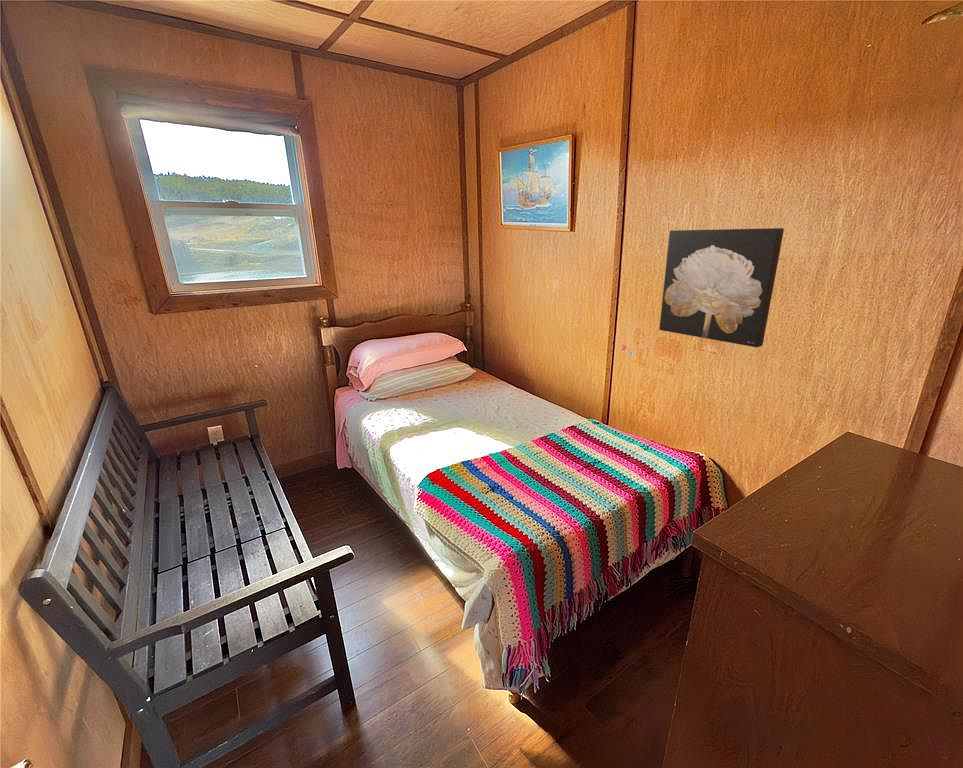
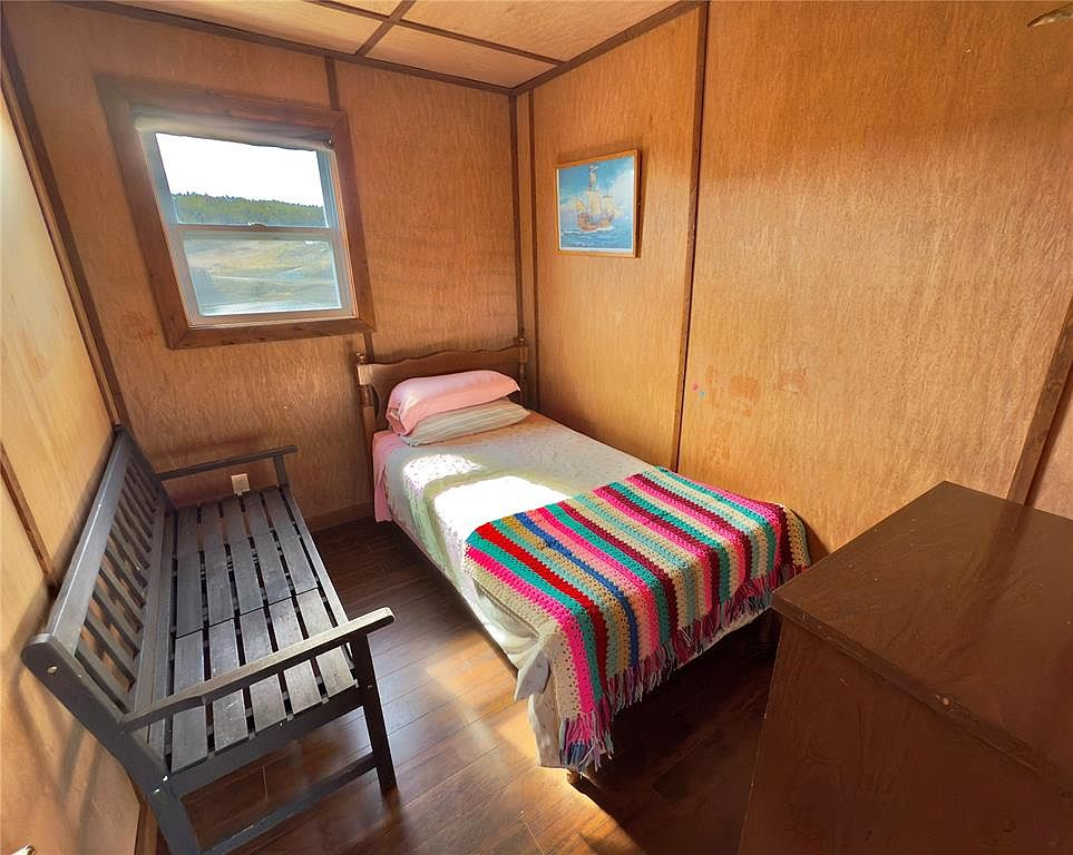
- wall art (714, 285)
